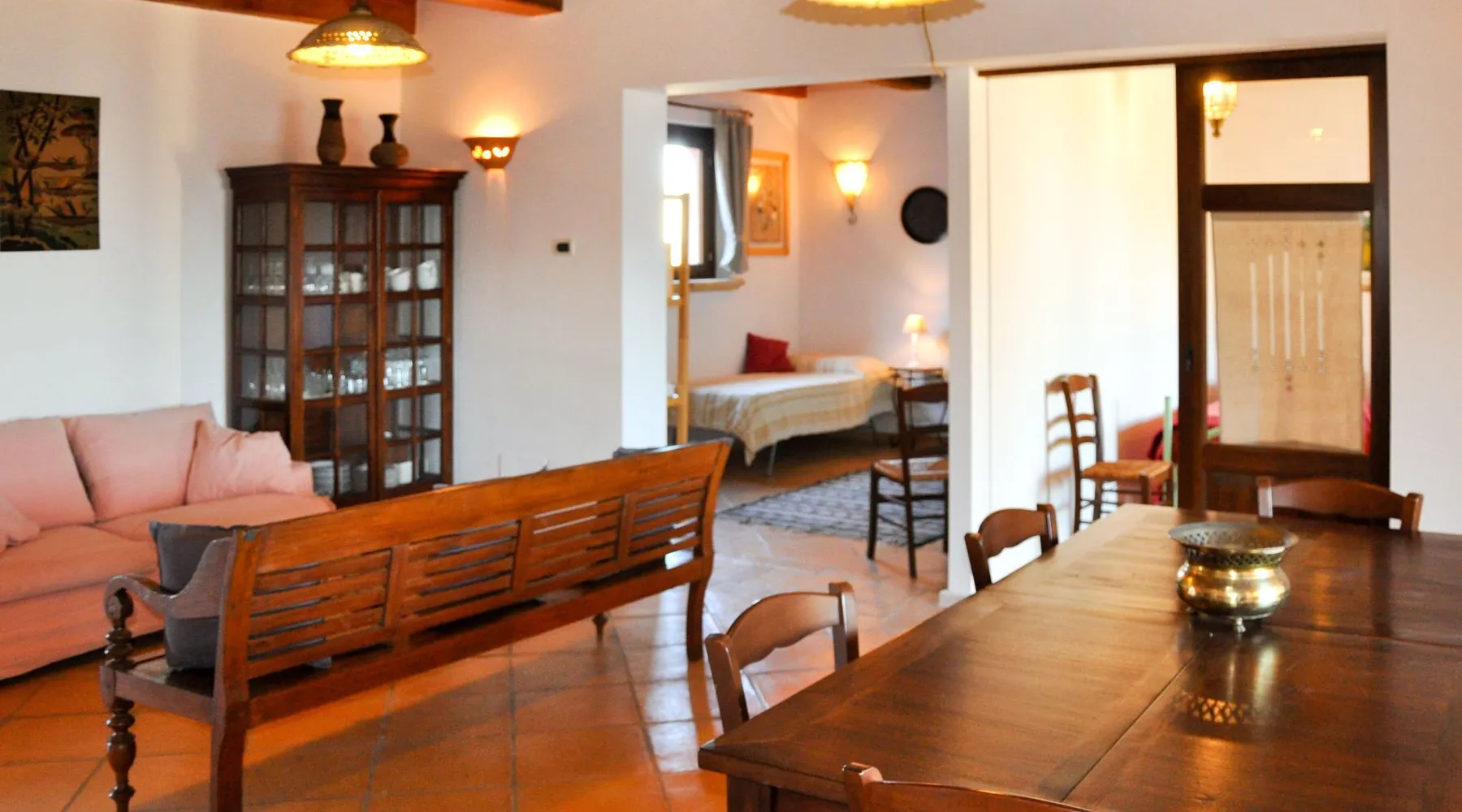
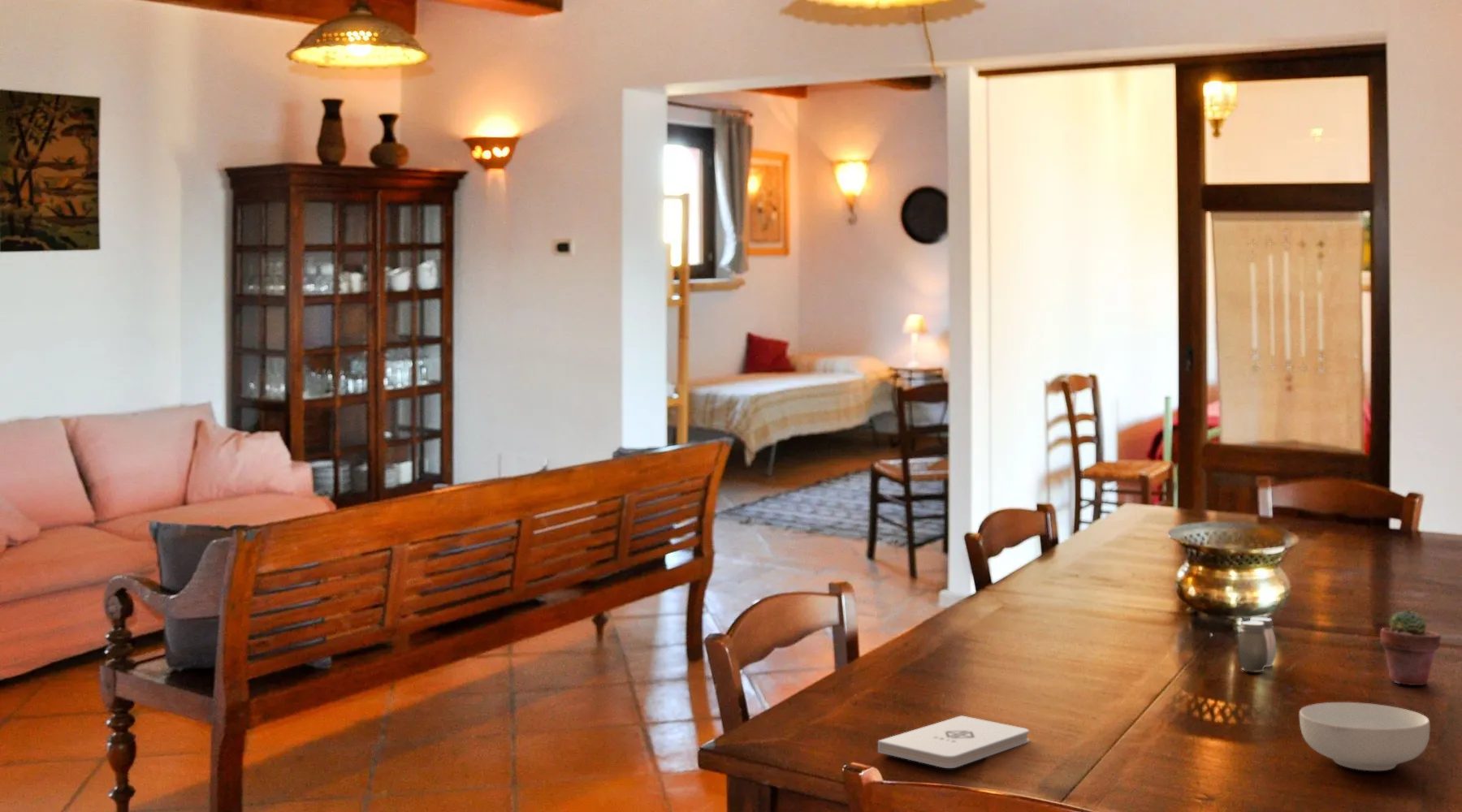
+ cereal bowl (1363, 738)
+ salt and pepper shaker (1257, 643)
+ potted succulent (1409, 646)
+ notepad (956, 741)
